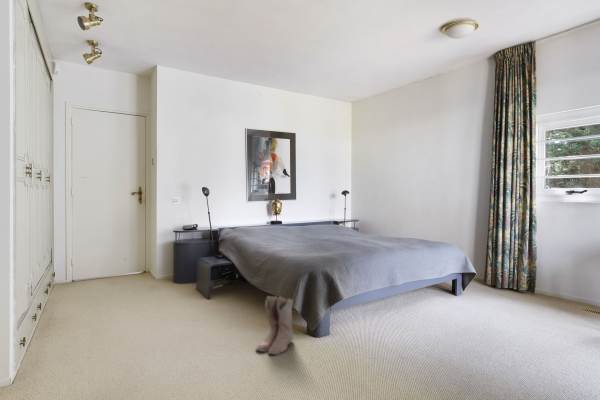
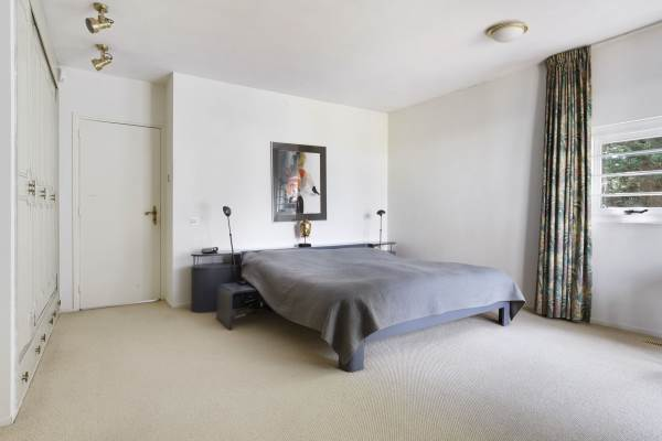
- boots (275, 322)
